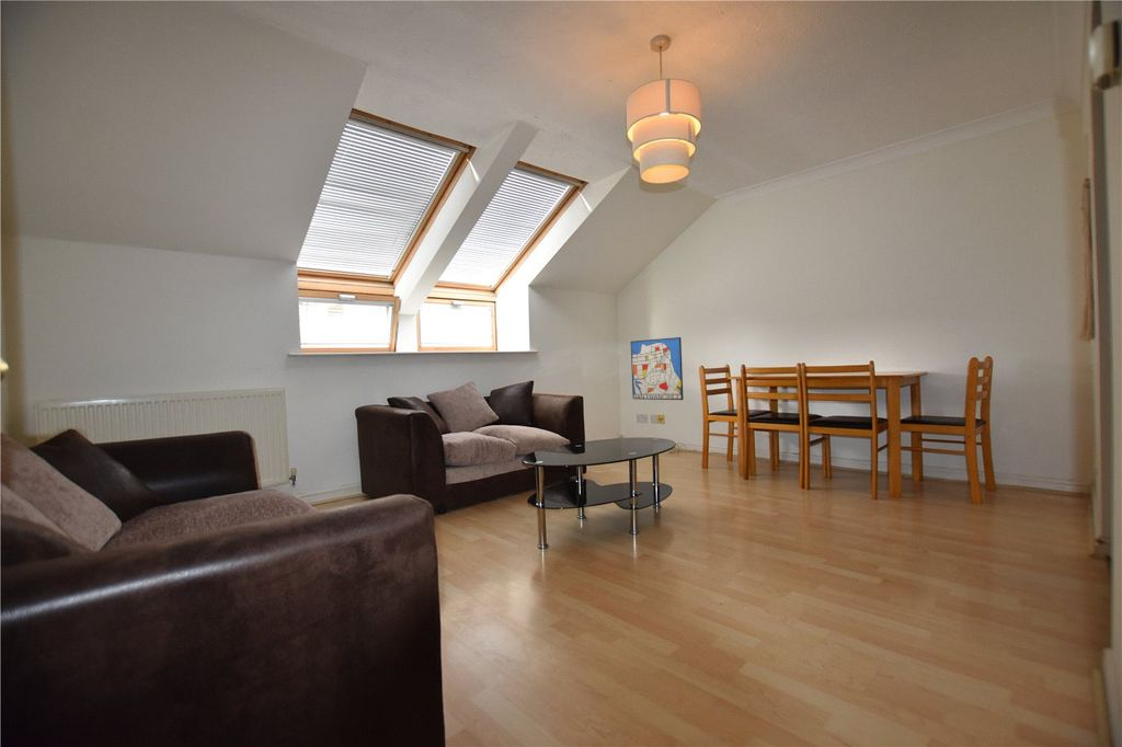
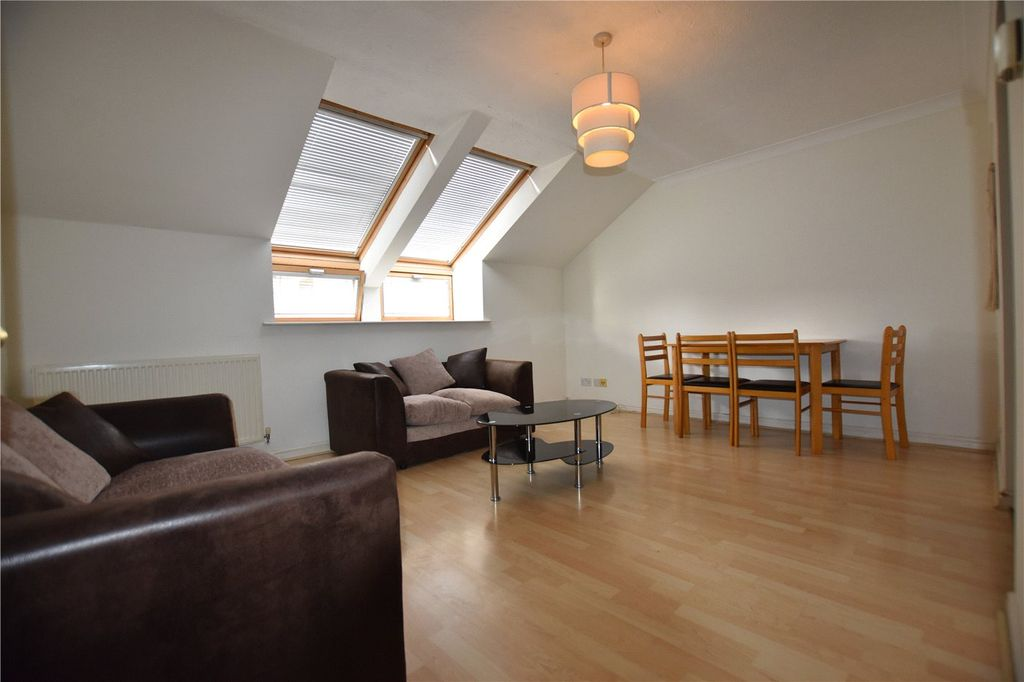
- wall art (655, 369)
